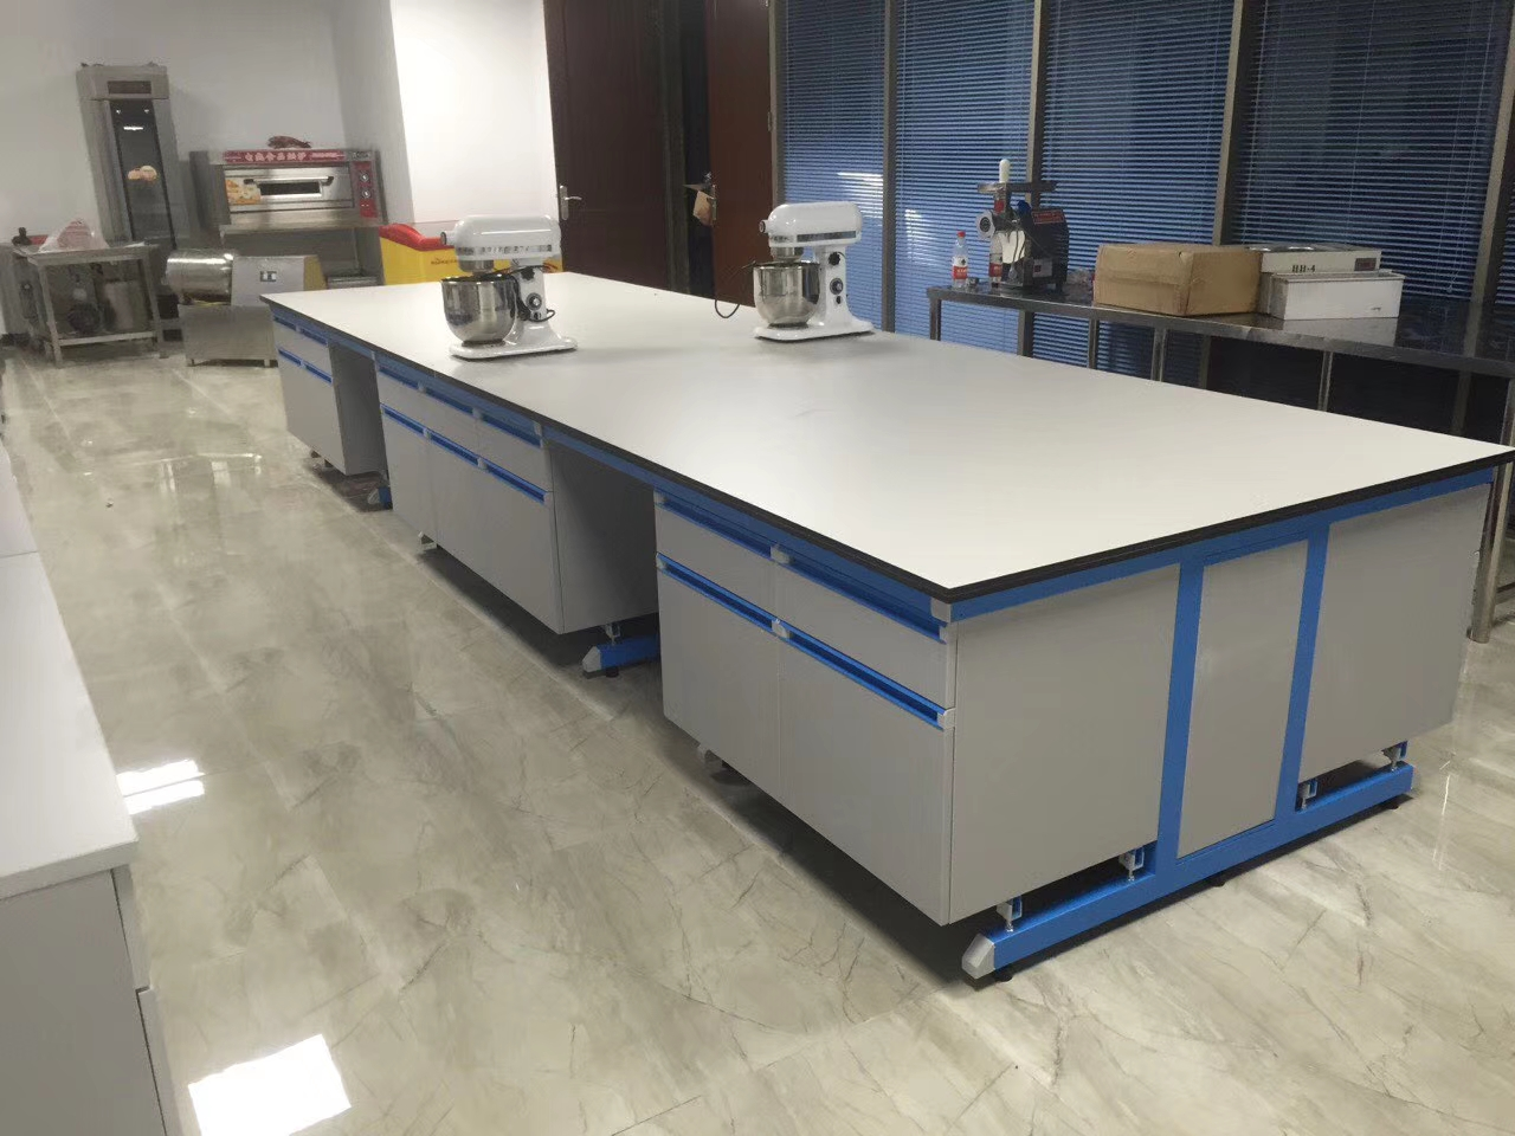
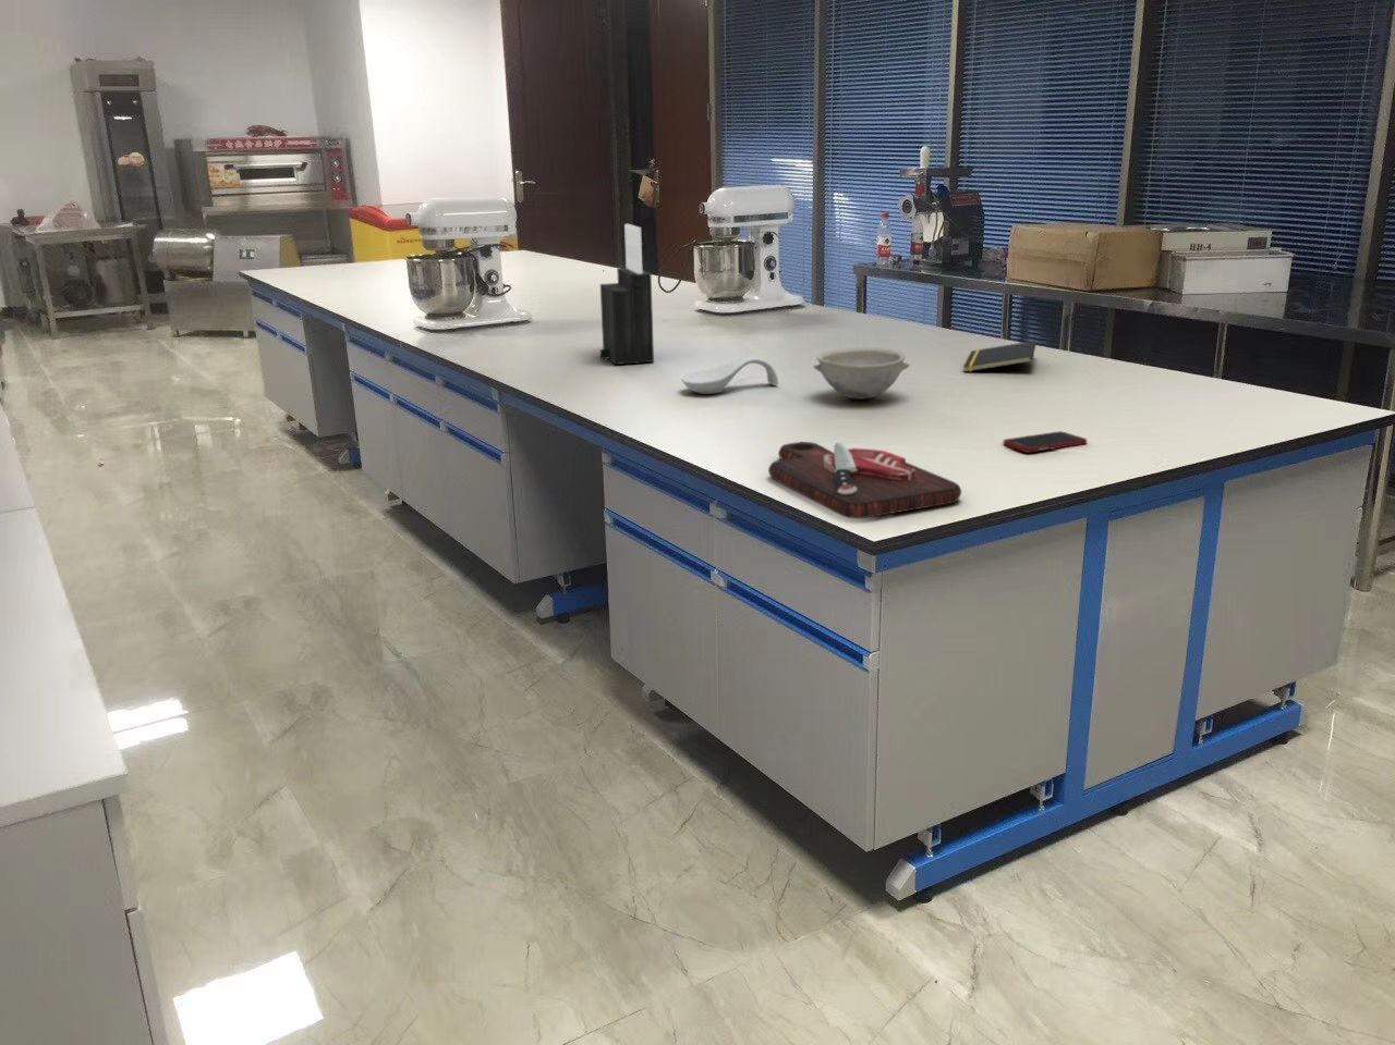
+ spoon rest (729, 374)
+ knife block (622, 293)
+ cutting board (846, 465)
+ notepad (1001, 356)
+ bowl (861, 375)
+ cell phone (1045, 442)
